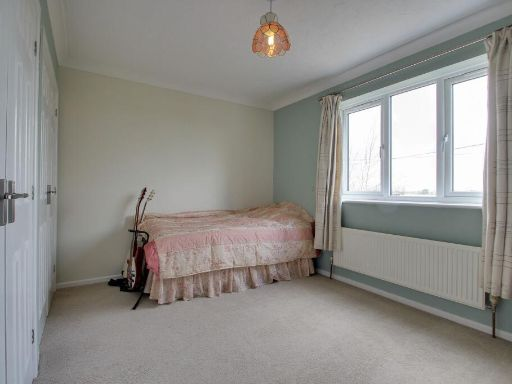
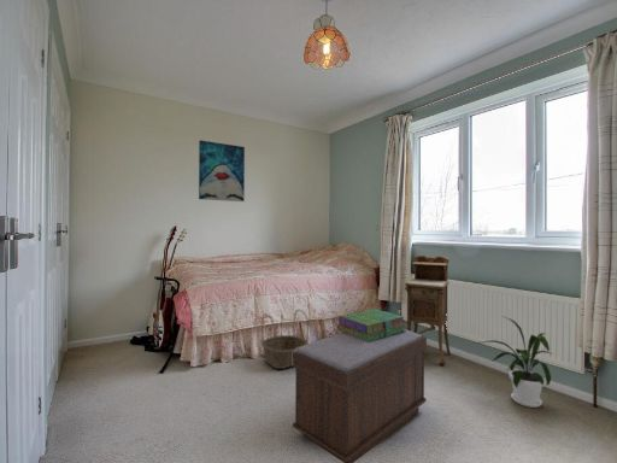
+ house plant (524, 361)
+ stack of books (371, 323)
+ basket (284, 336)
+ bench (363, 380)
+ wall art (222, 171)
+ nightstand (427, 306)
